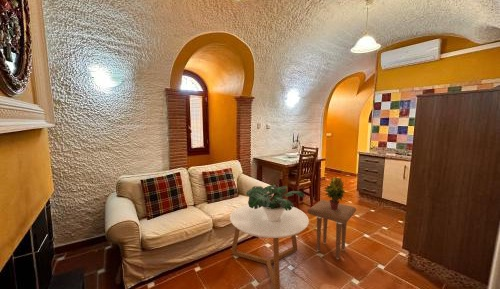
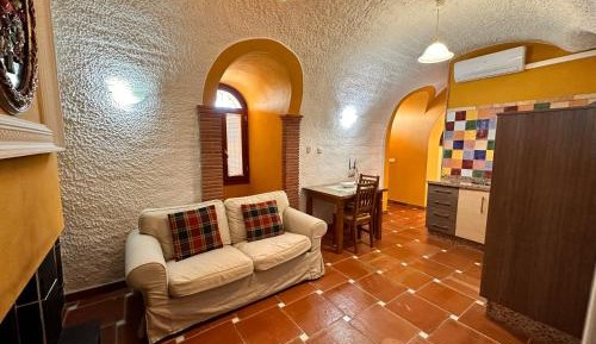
- potted plant (276, 203)
- potted plant (335, 192)
- coffee table (269, 237)
- side table (326, 228)
